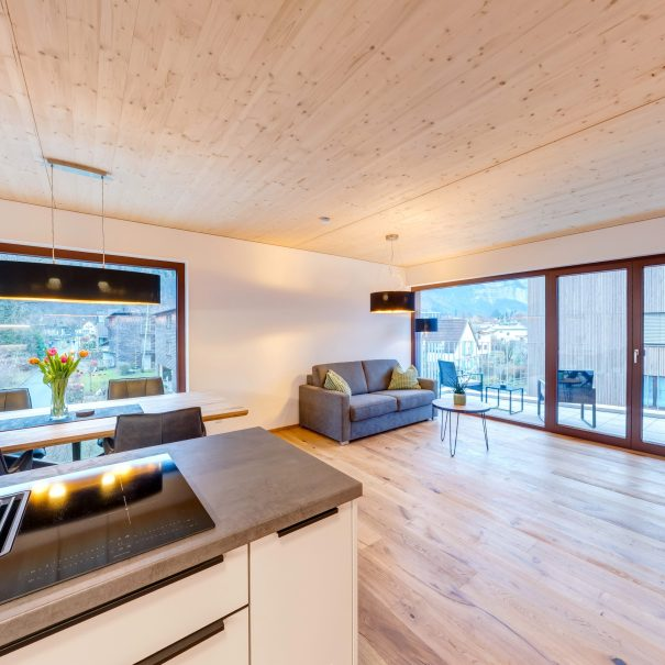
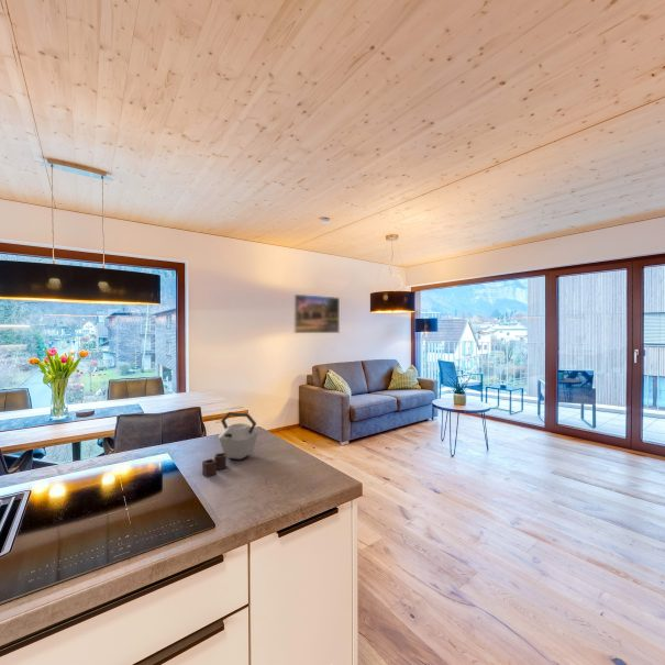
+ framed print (317, 314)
+ kettle (228, 440)
